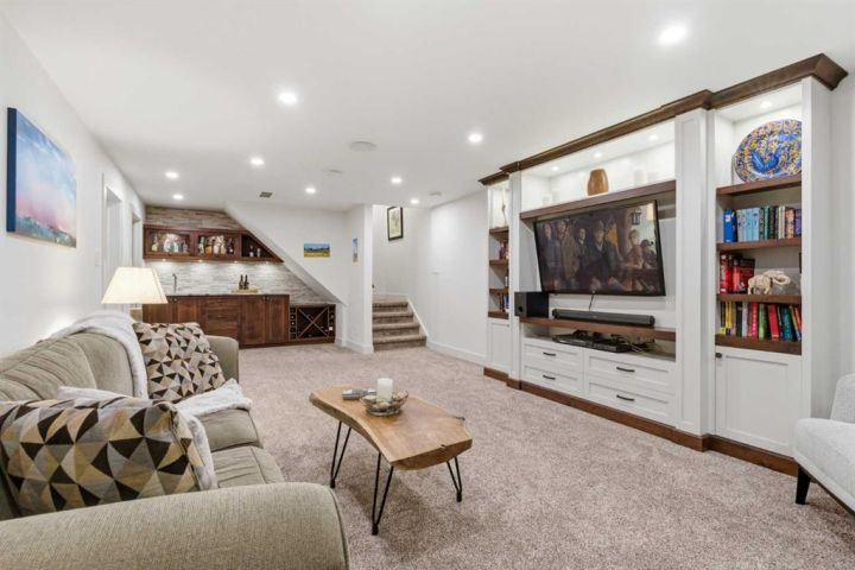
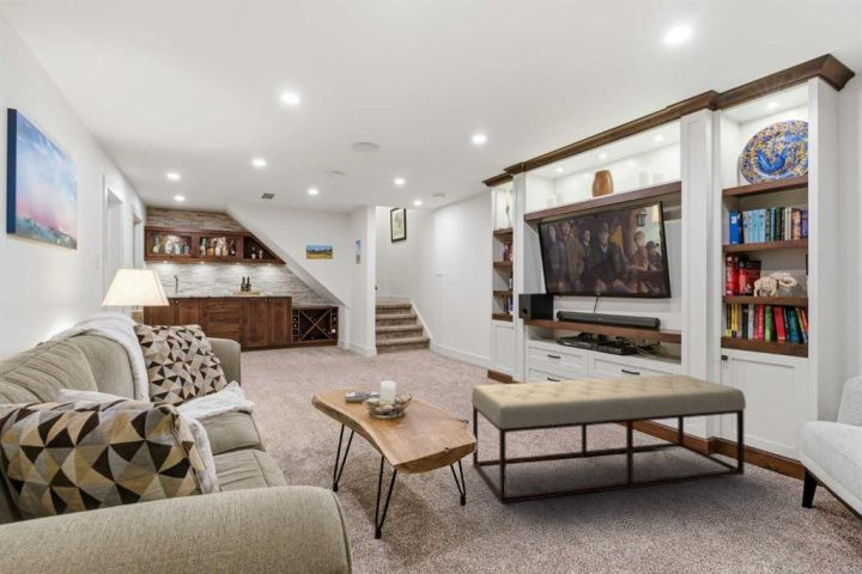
+ bench (605, 423)
